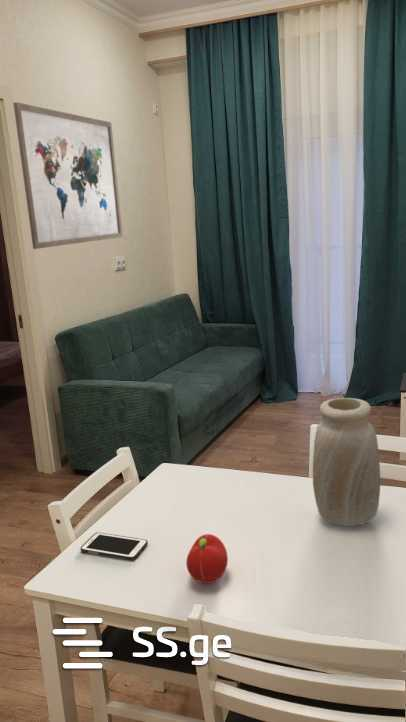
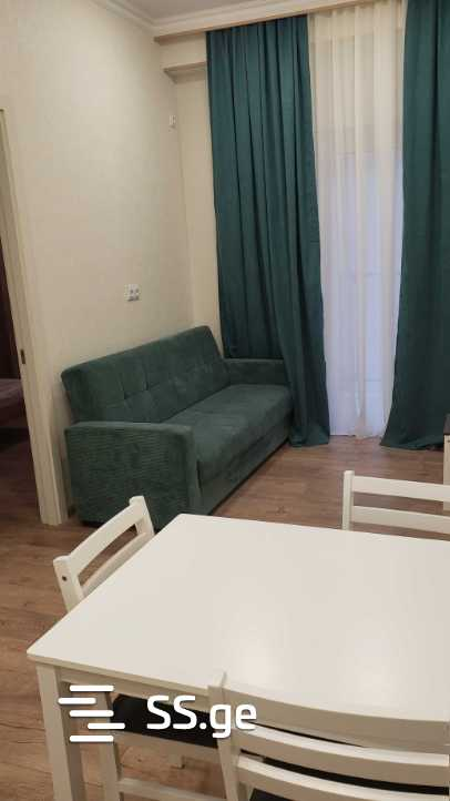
- wall art (75, 179)
- fruit (206, 556)
- vase (345, 462)
- cell phone (114, 546)
